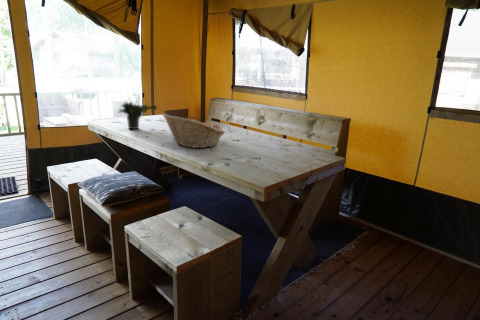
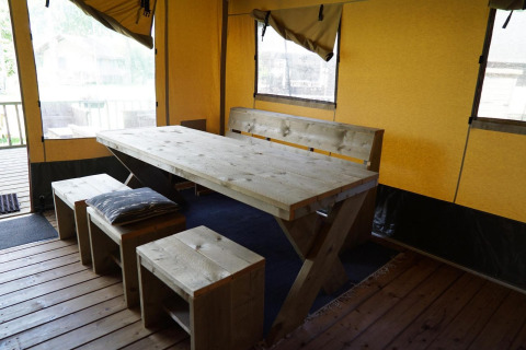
- potted plant (138, 111)
- fruit basket (193, 128)
